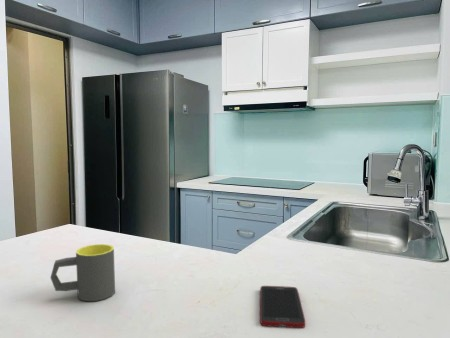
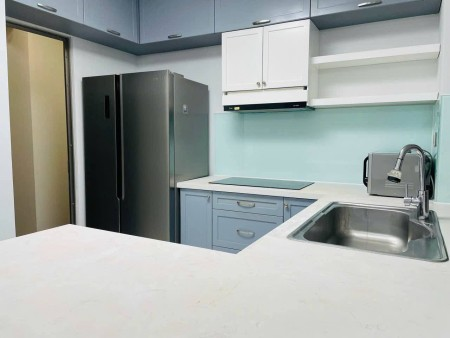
- cell phone (280, 304)
- mug (83, 273)
